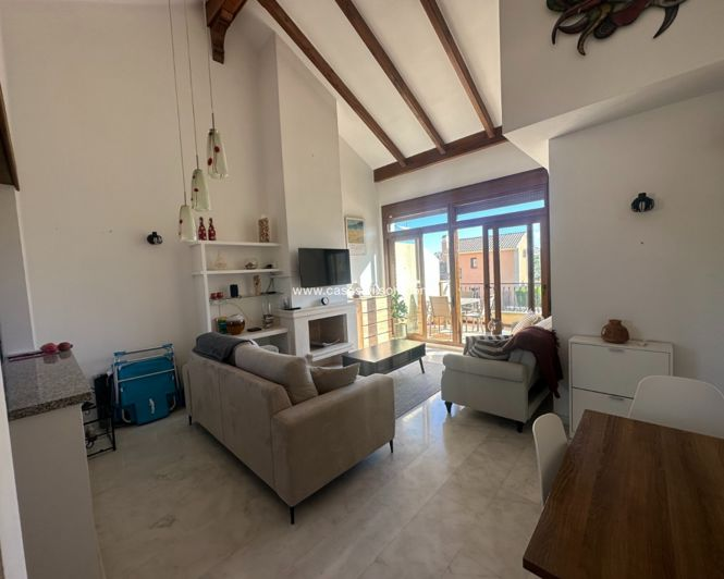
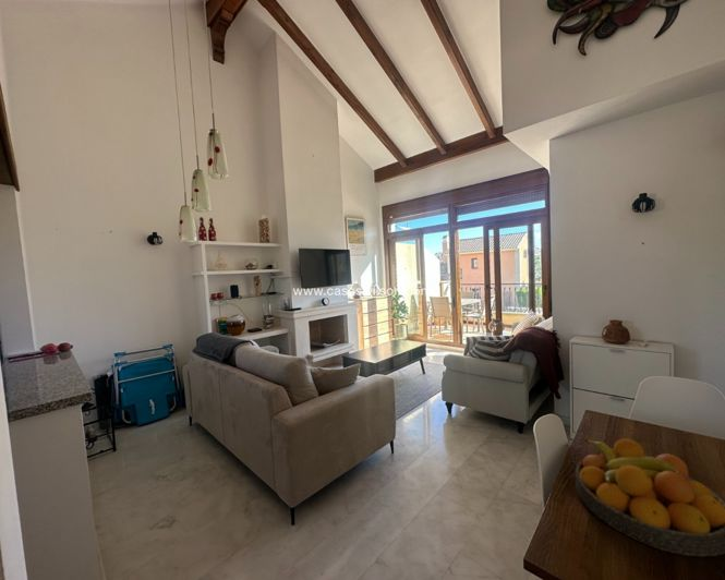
+ fruit bowl (645, 481)
